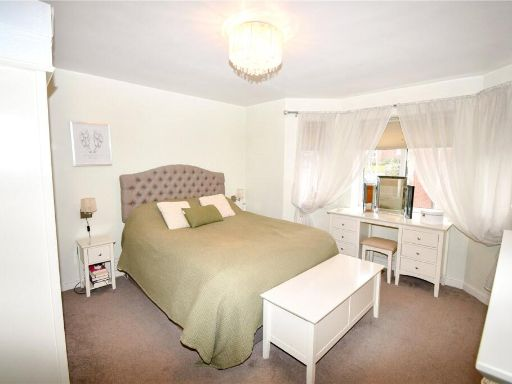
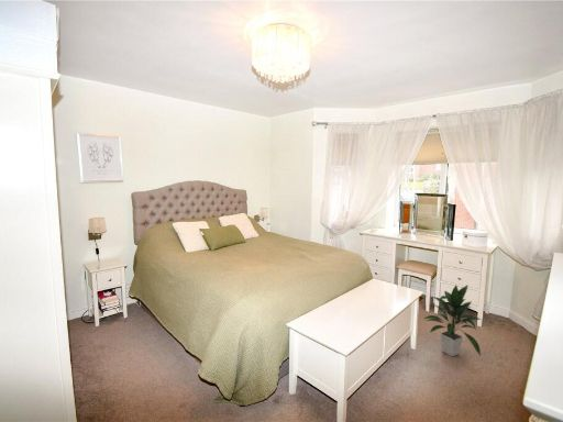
+ indoor plant (454, 321)
